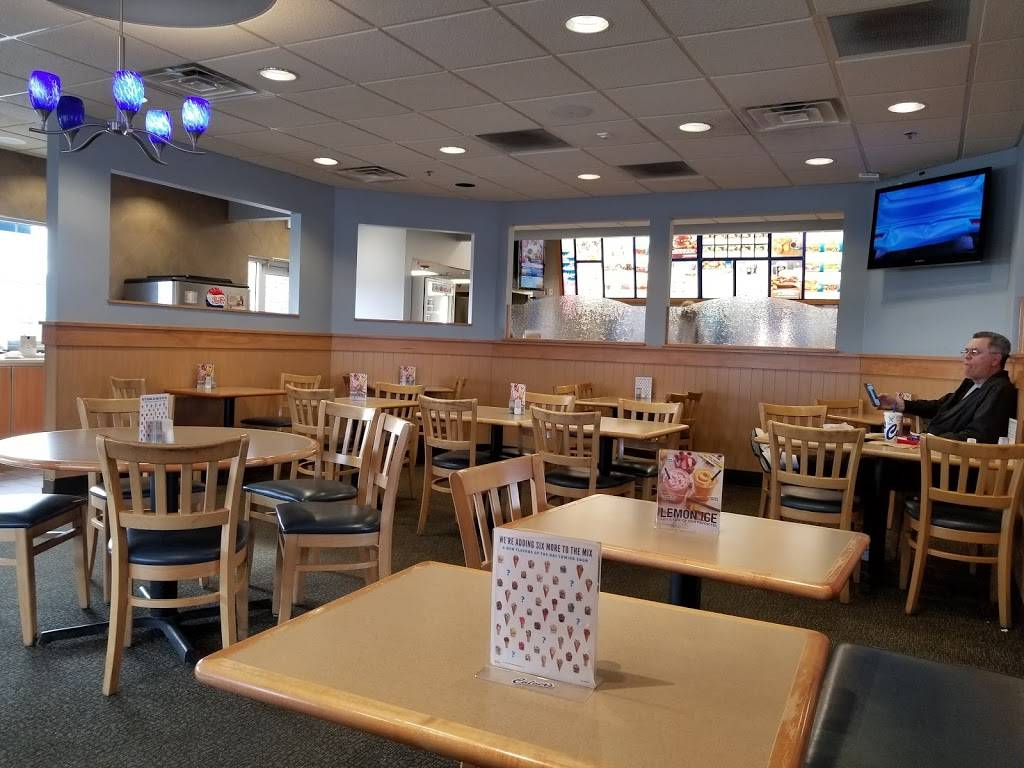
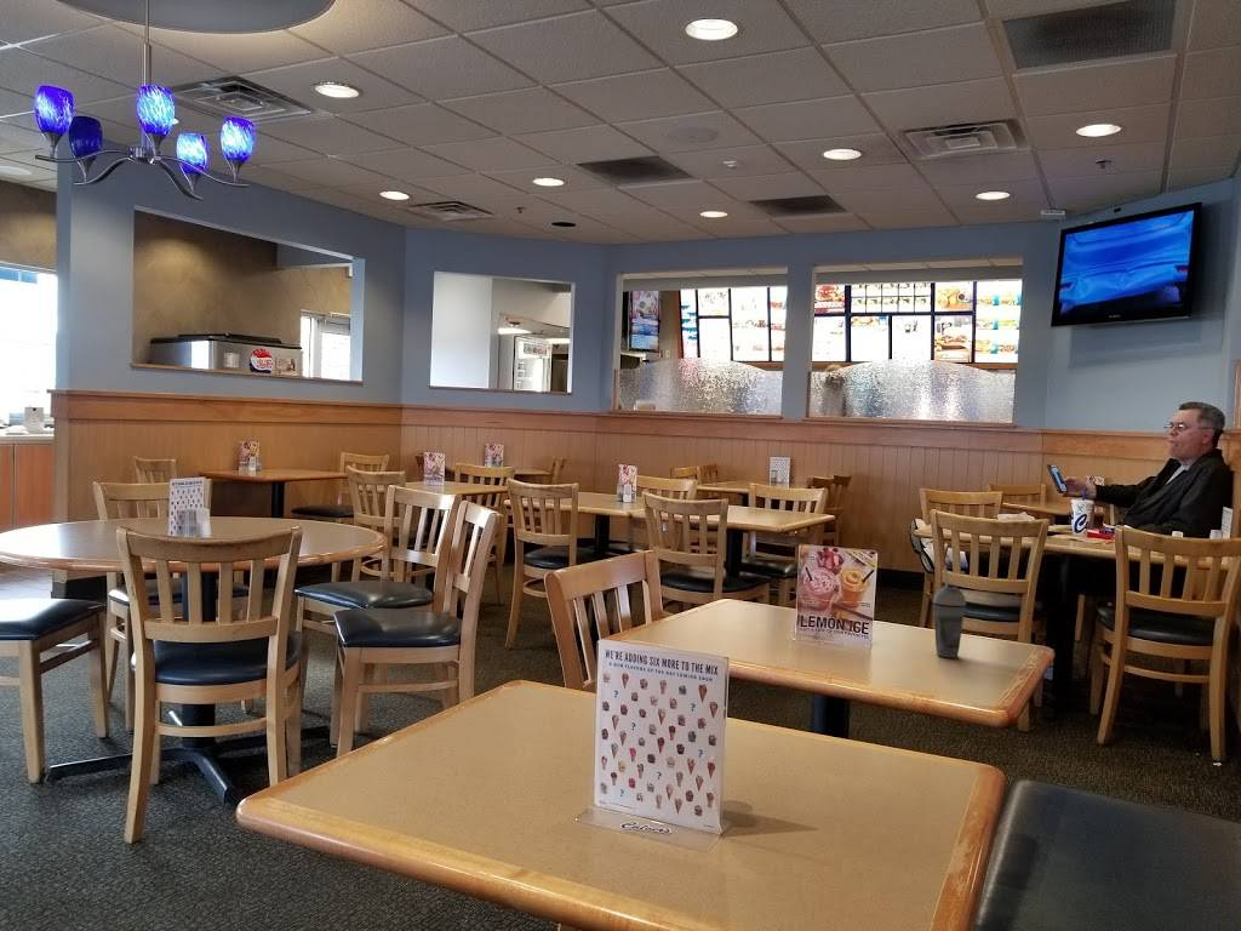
+ beverage cup (949, 611)
